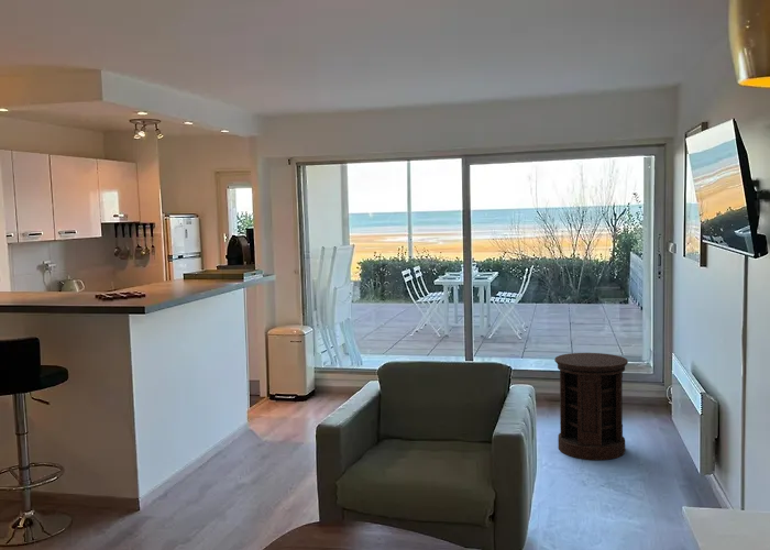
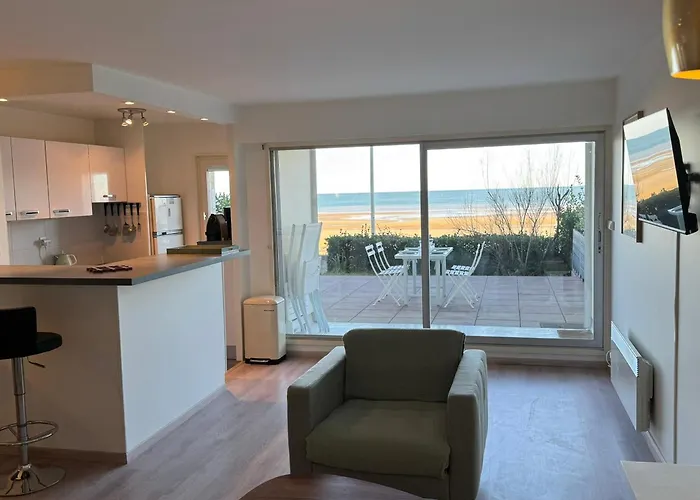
- side table (591, 404)
